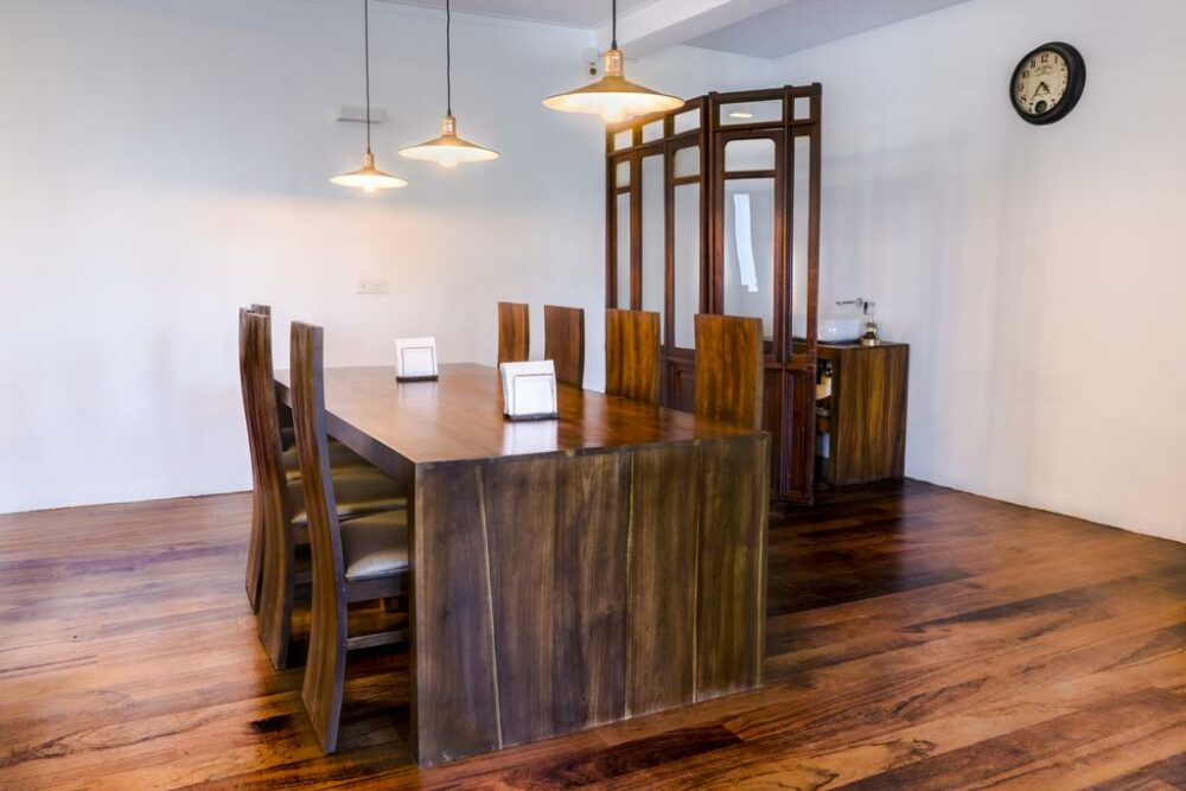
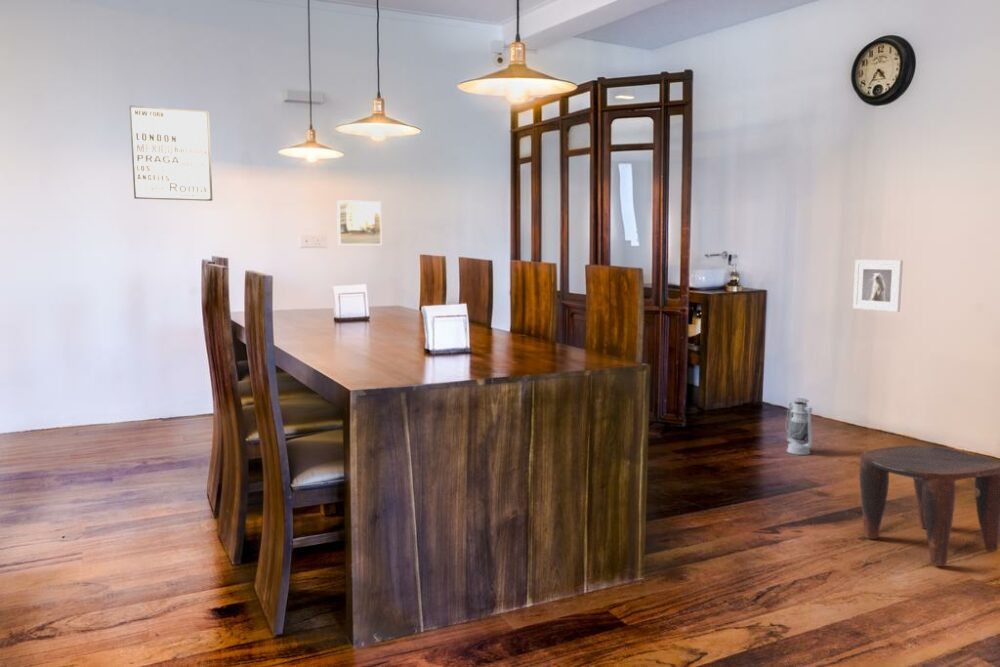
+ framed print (359, 223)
+ wall art (172, 154)
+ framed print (877, 285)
+ lantern (799, 425)
+ stool (929, 500)
